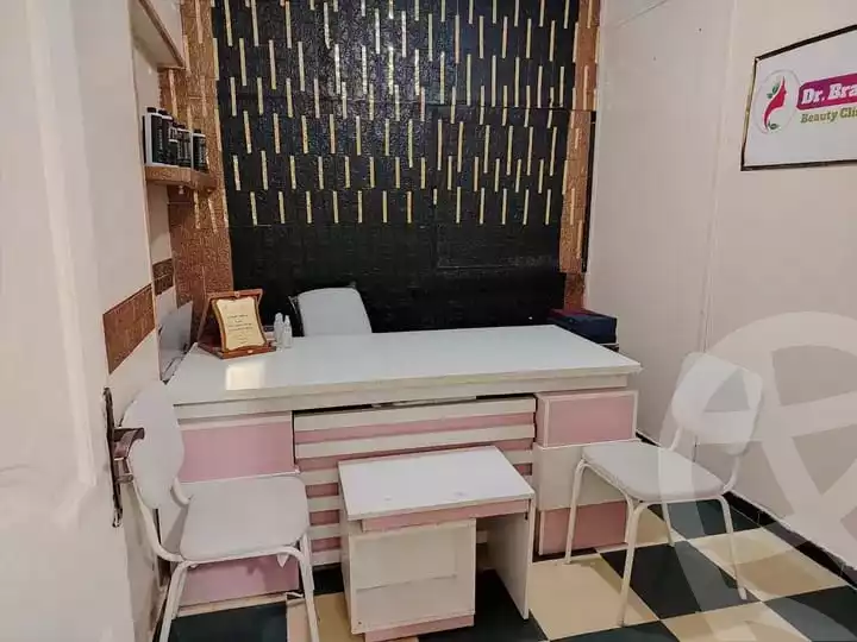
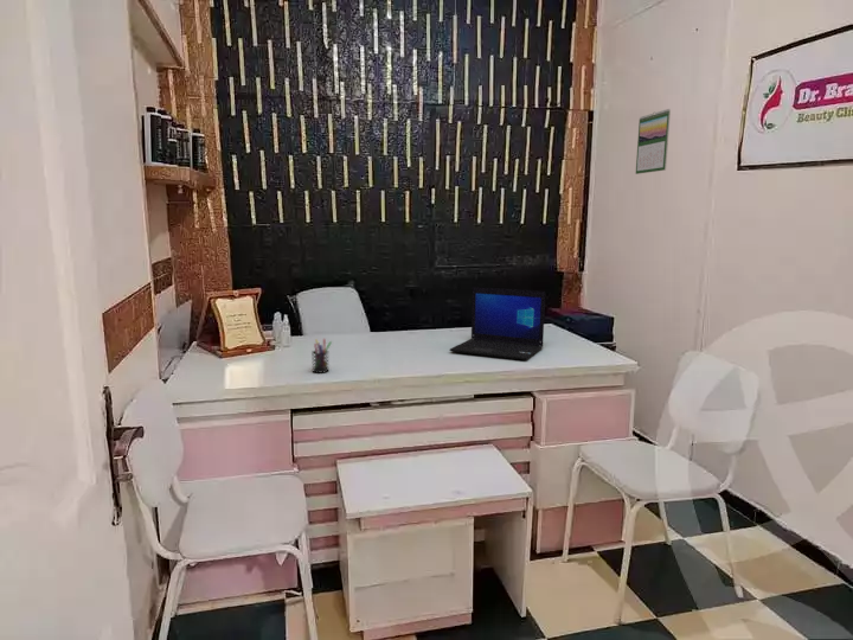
+ laptop (498, 321)
+ calendar (652, 142)
+ pen holder (322, 353)
